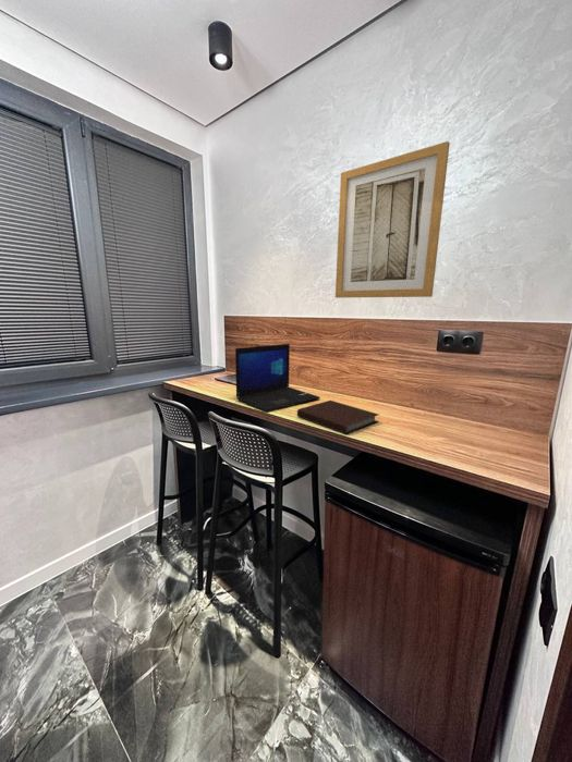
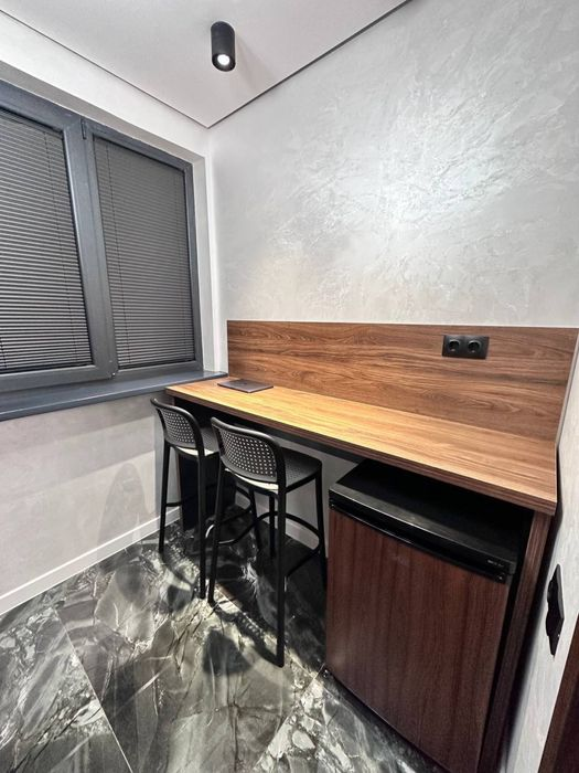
- wall art (384, 231)
- laptop (278, 374)
- notebook (337, 415)
